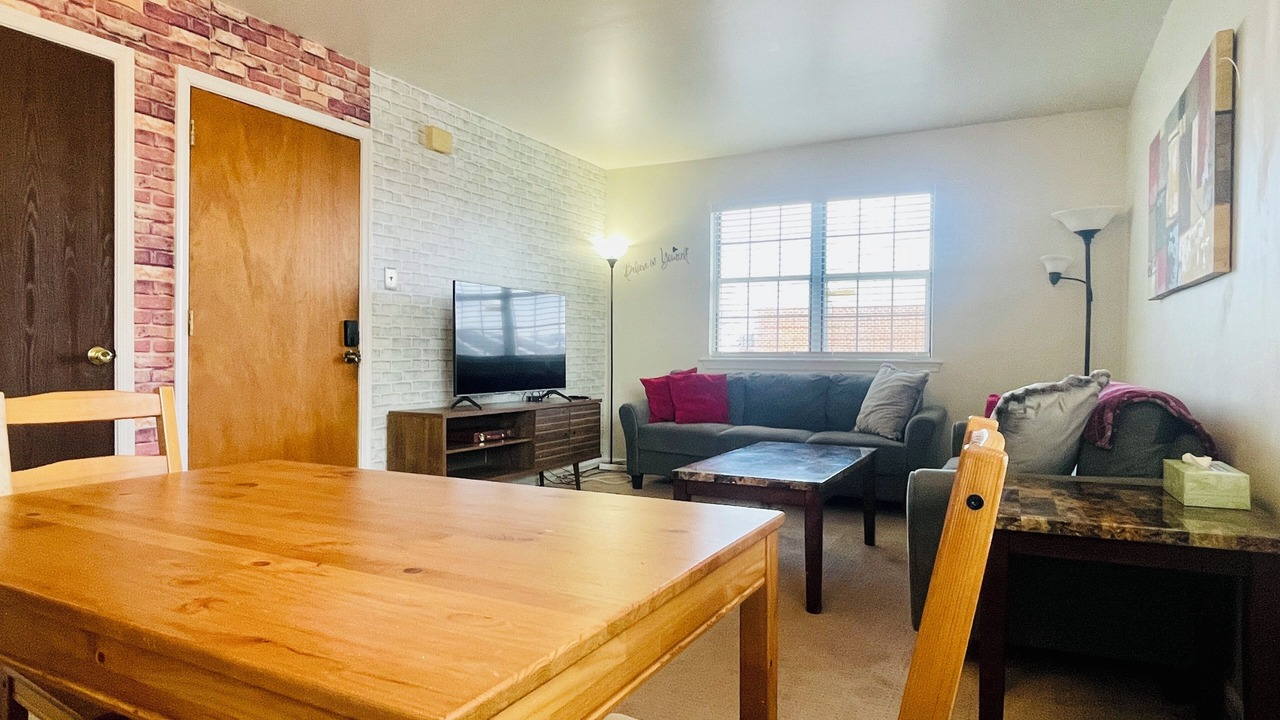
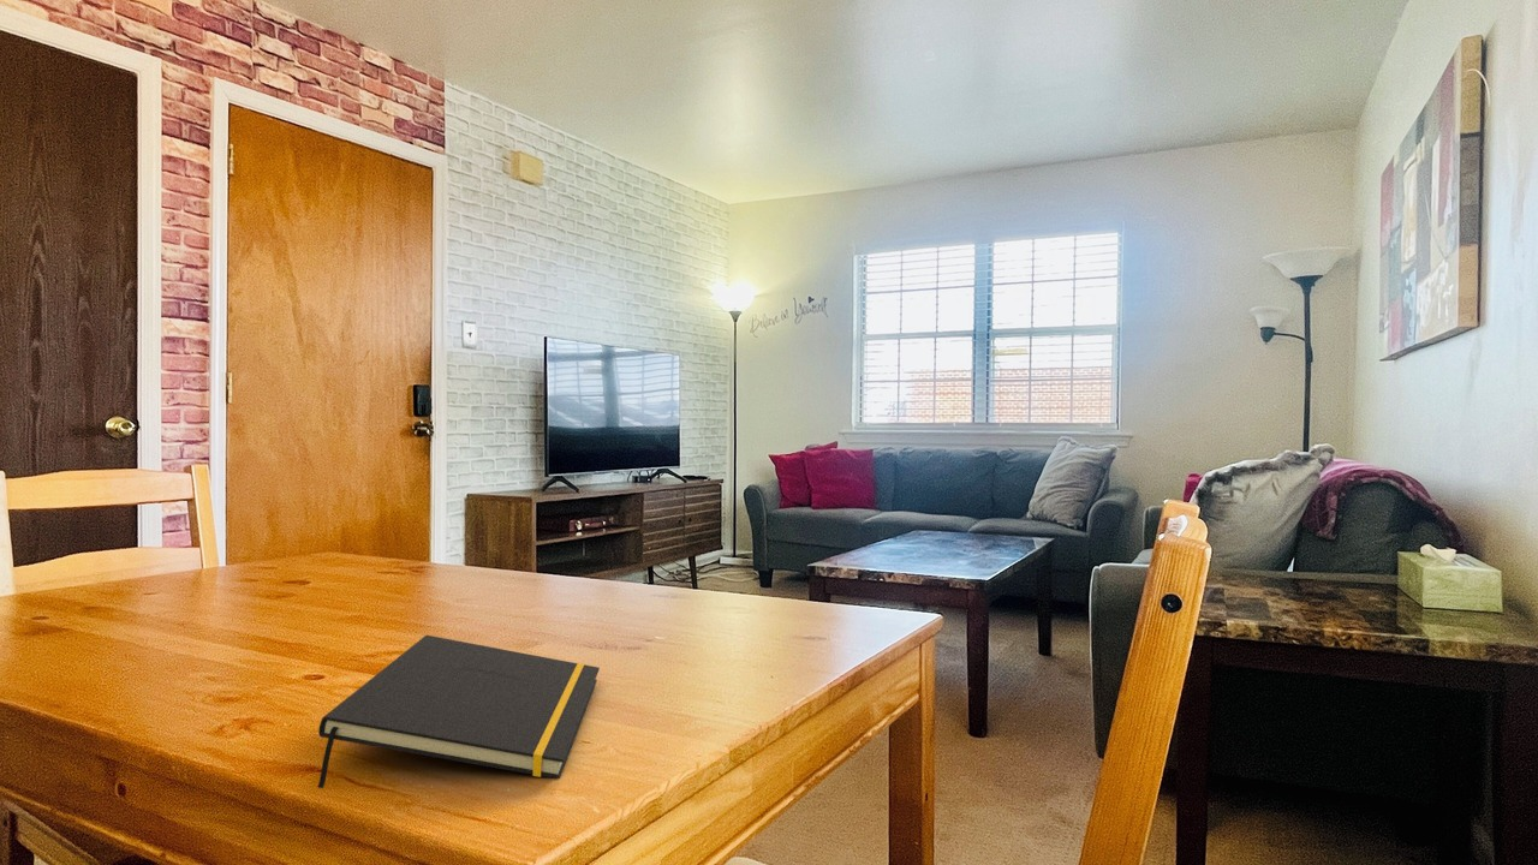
+ notepad (482, 696)
